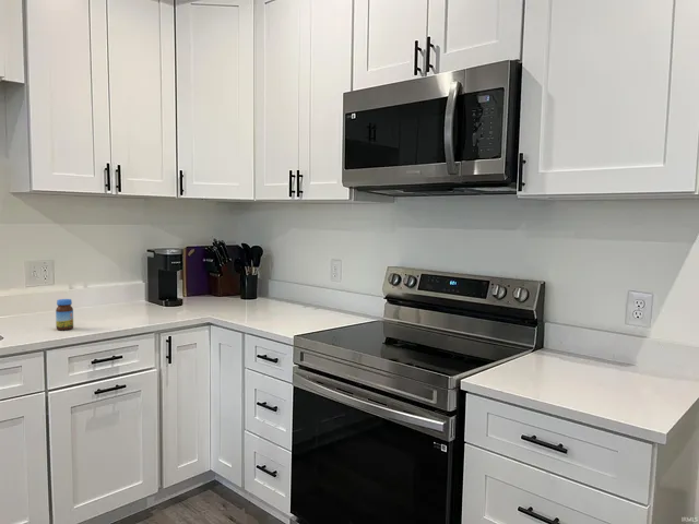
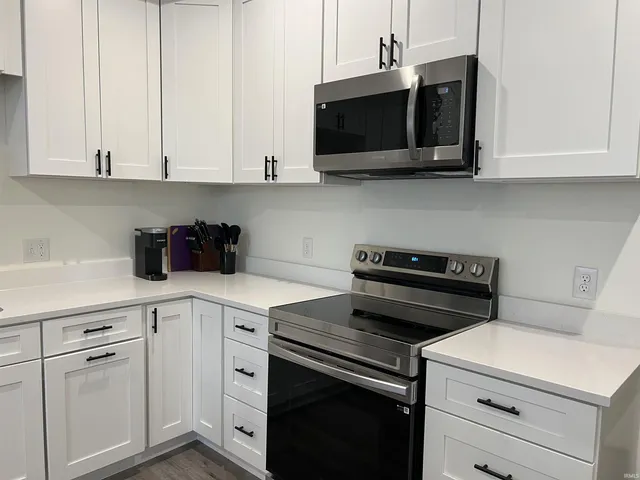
- jar (64, 313)
